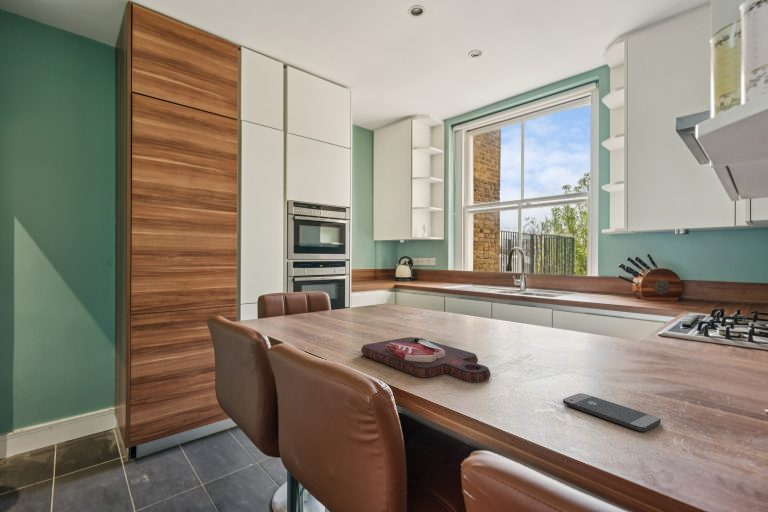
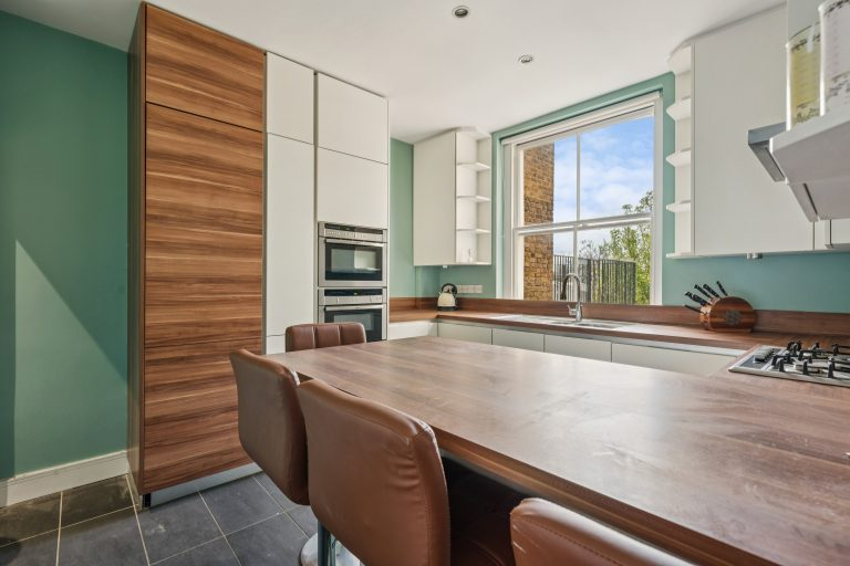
- smartphone (608, 410)
- cutting board (428, 352)
